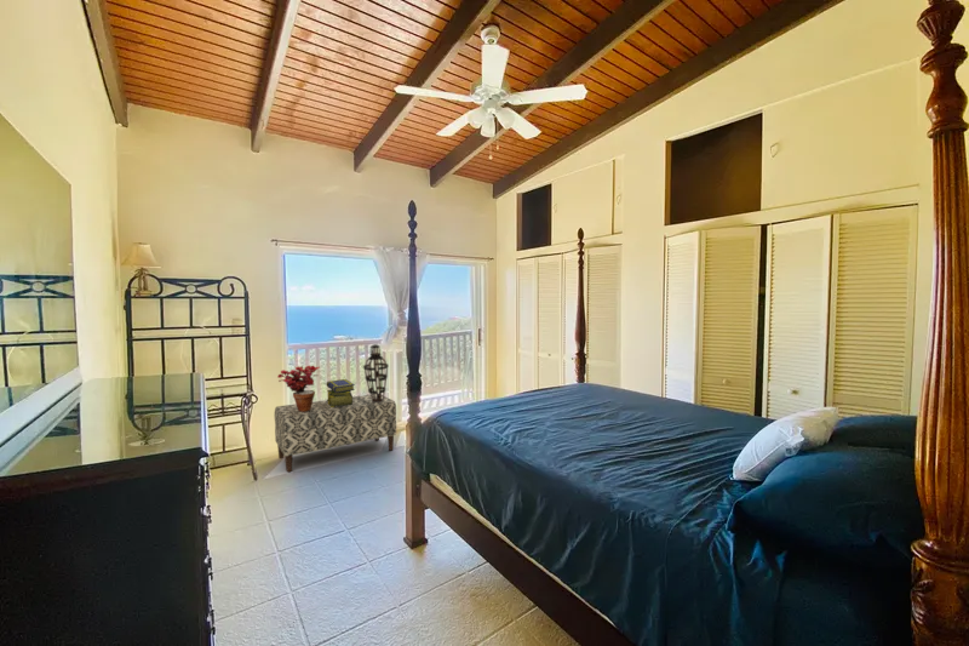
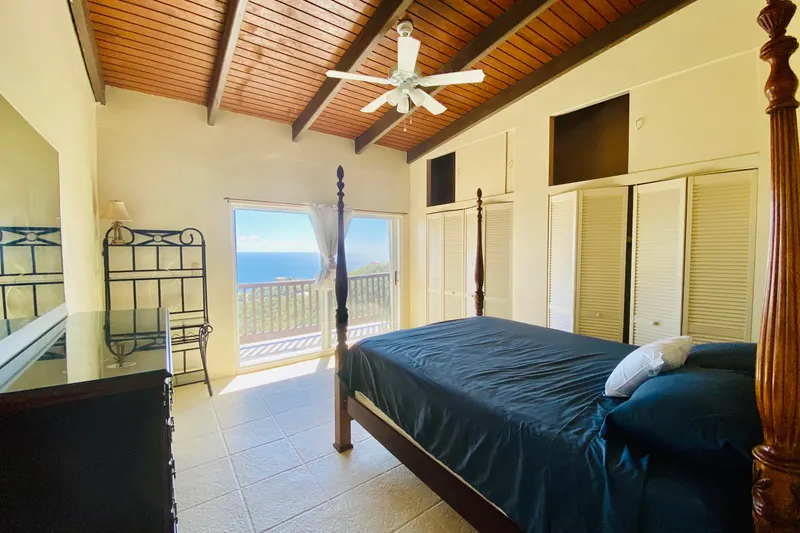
- bench (337, 428)
- lantern (377, 372)
- potted plant (300, 388)
- stack of books (340, 391)
